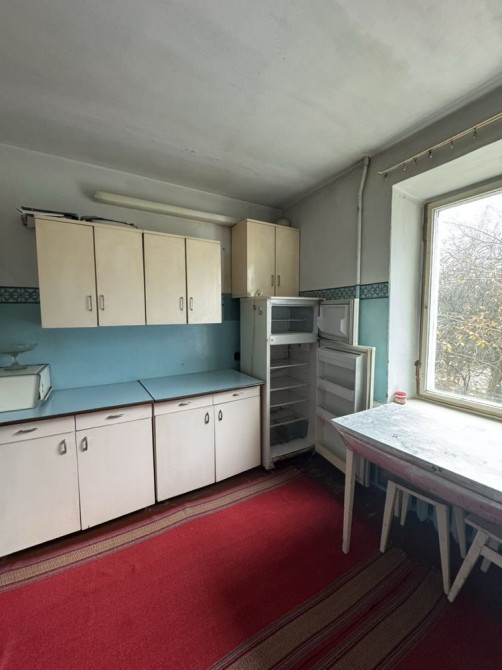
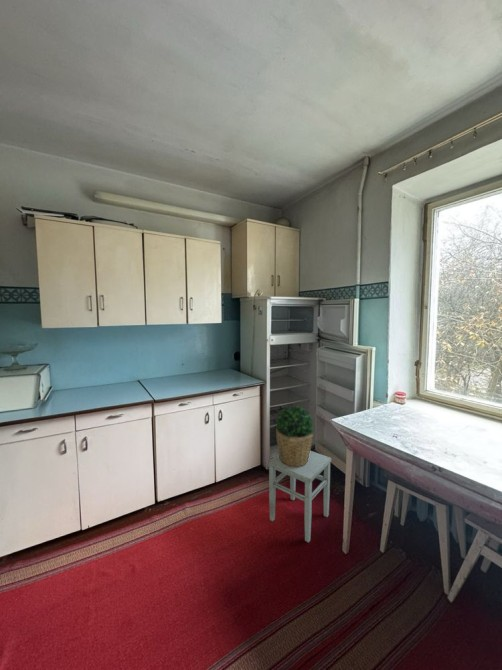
+ potted plant (294, 433)
+ stool (298, 493)
